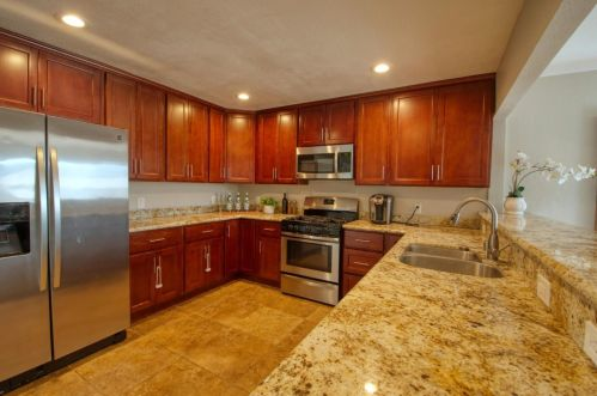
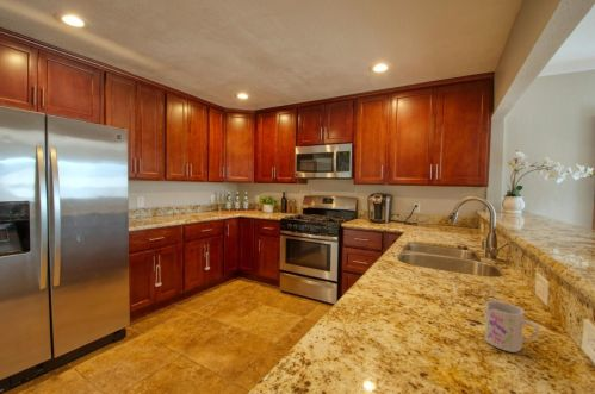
+ mug (510, 327)
